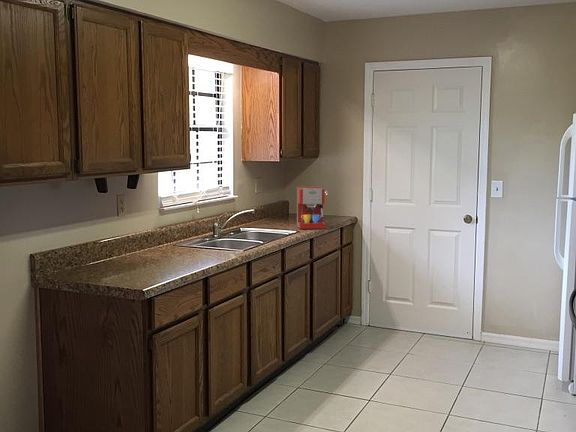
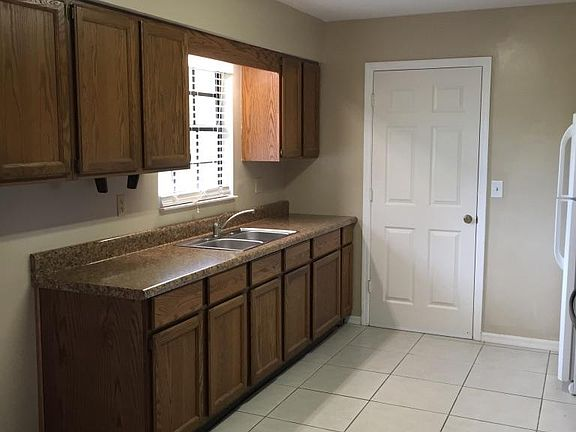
- coffee maker (310, 206)
